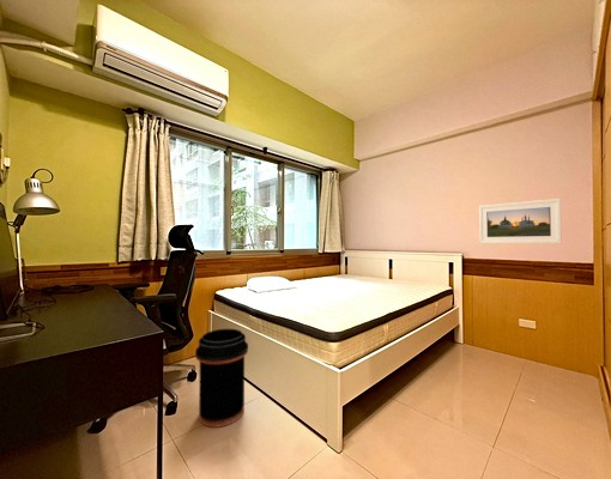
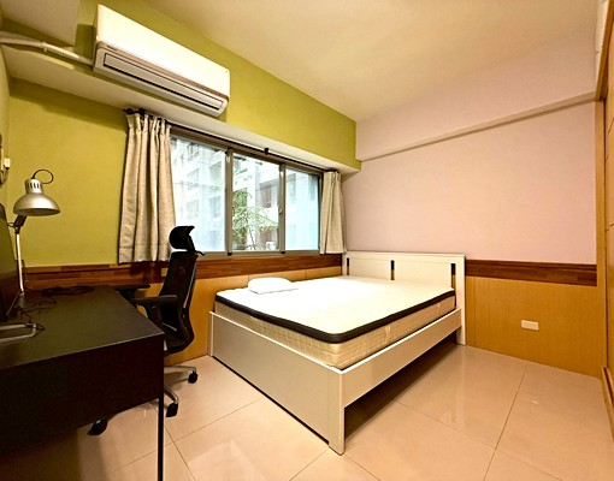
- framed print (516, 223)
- trash can (222, 372)
